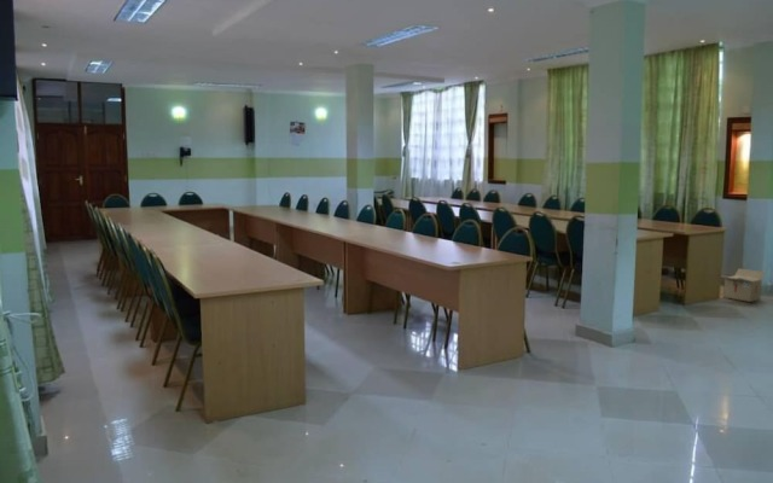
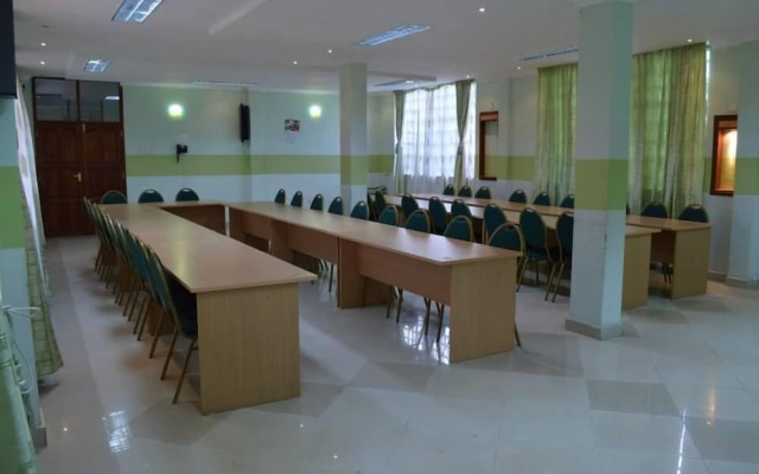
- cardboard box (742, 285)
